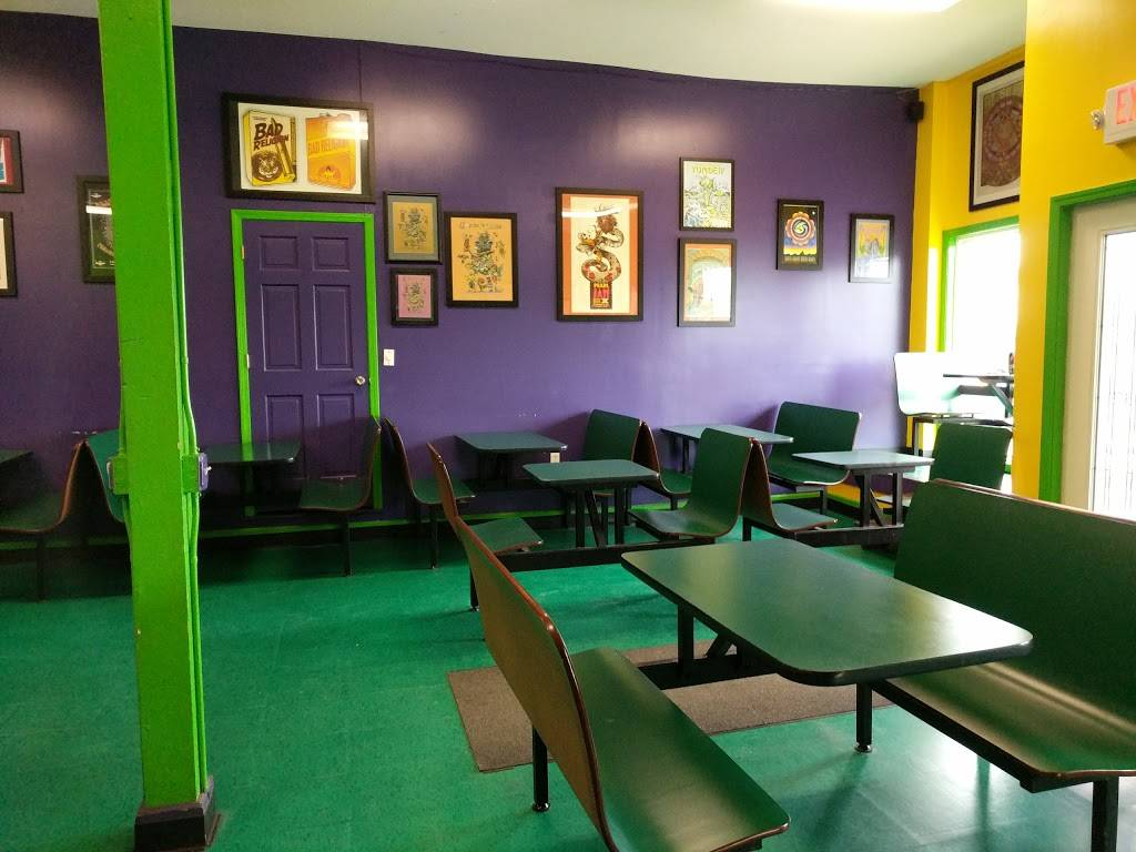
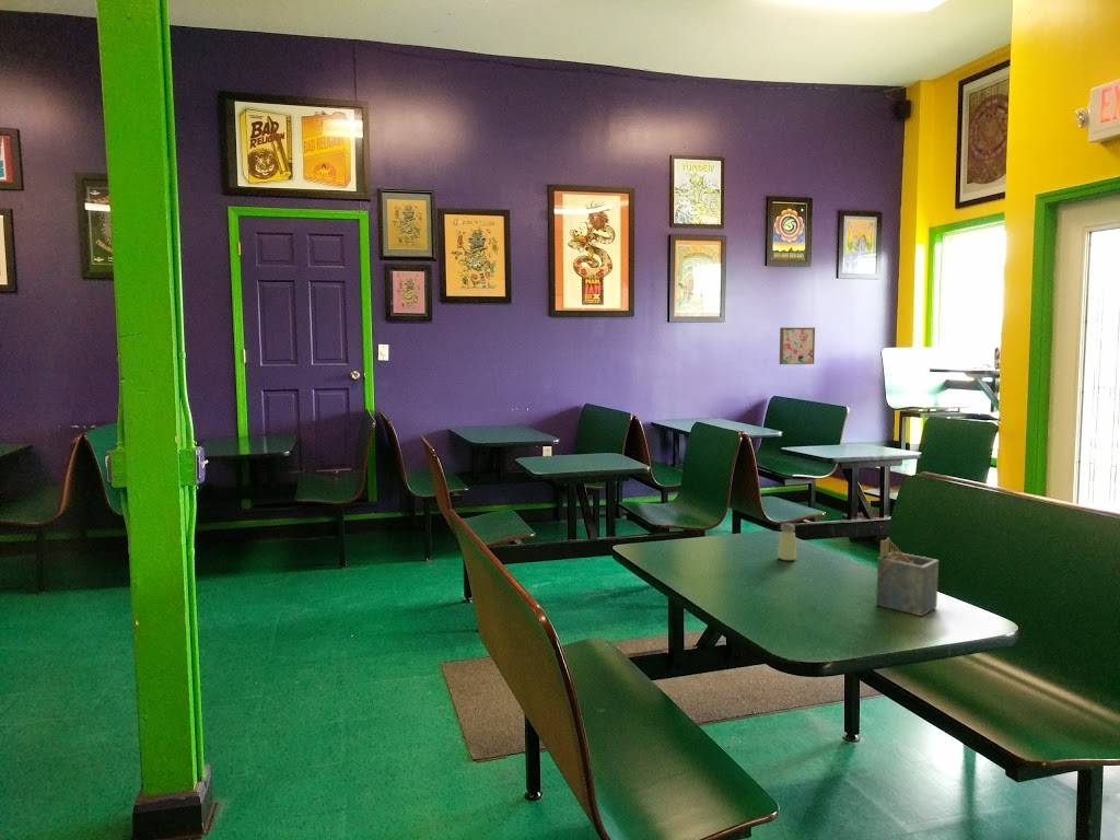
+ wall art (796, 346)
+ napkin holder (906, 573)
+ saltshaker (786, 540)
